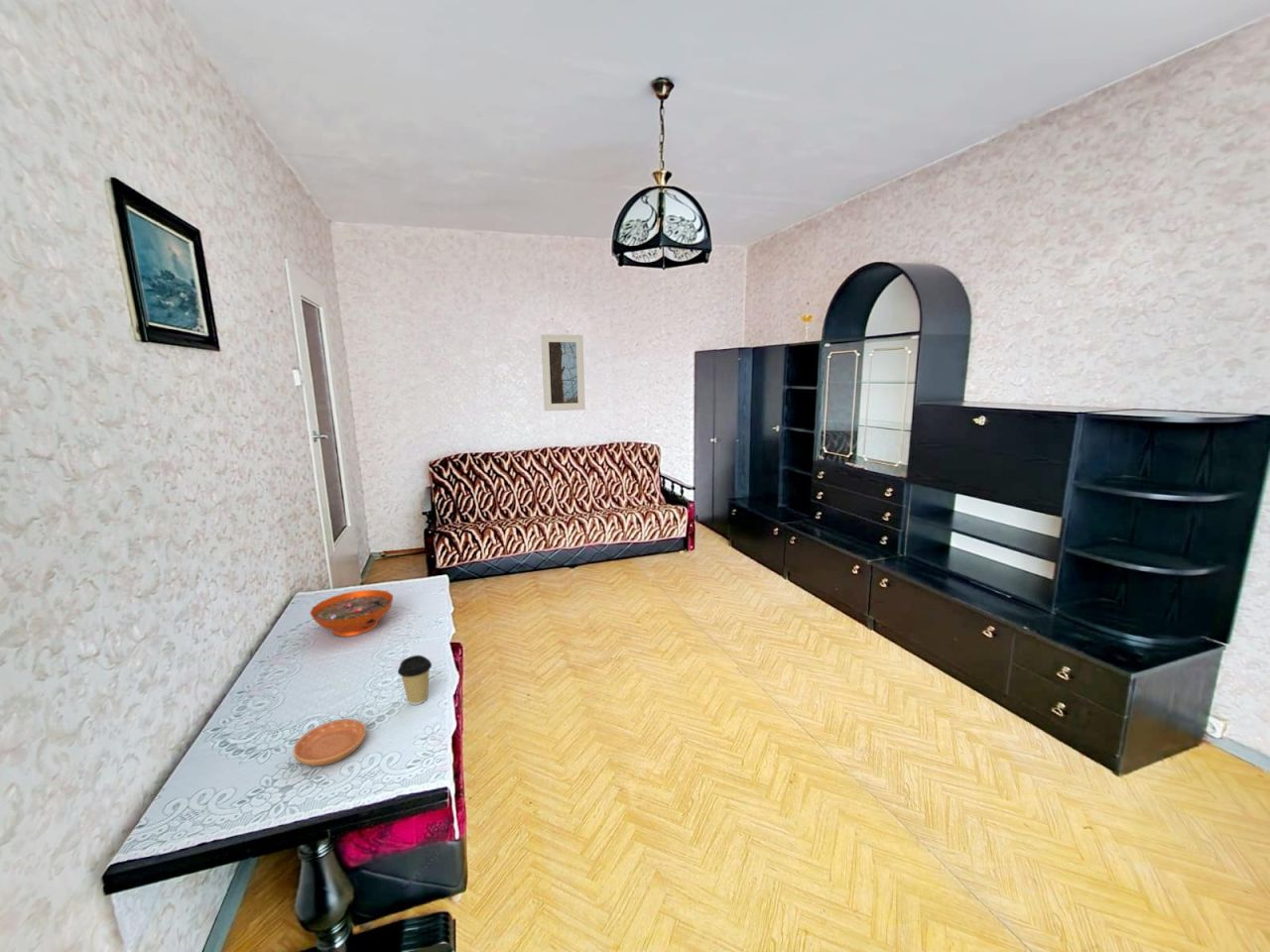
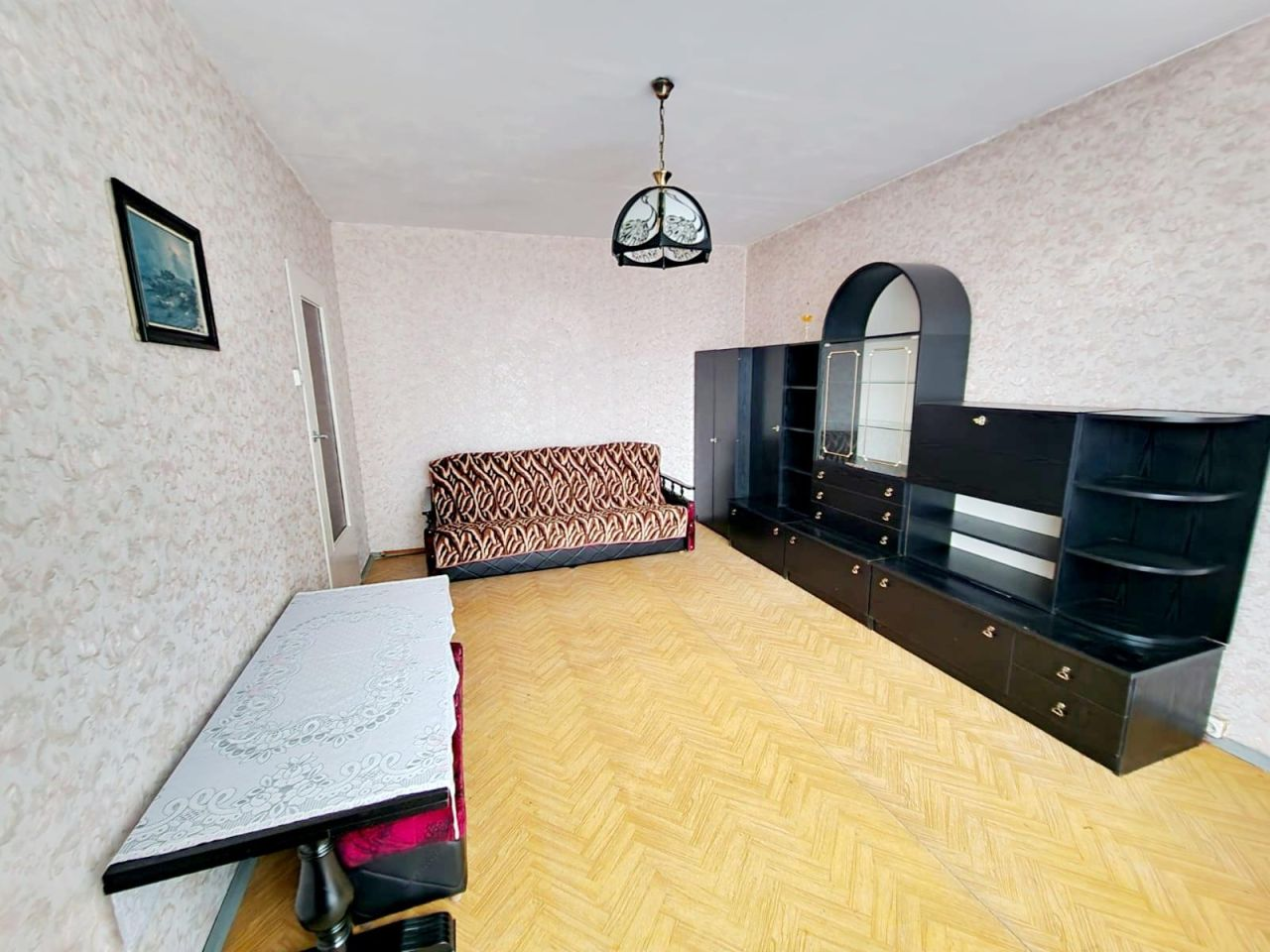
- decorative bowl (354, 615)
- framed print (563, 373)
- saucer (330, 743)
- coffee cup (416, 680)
